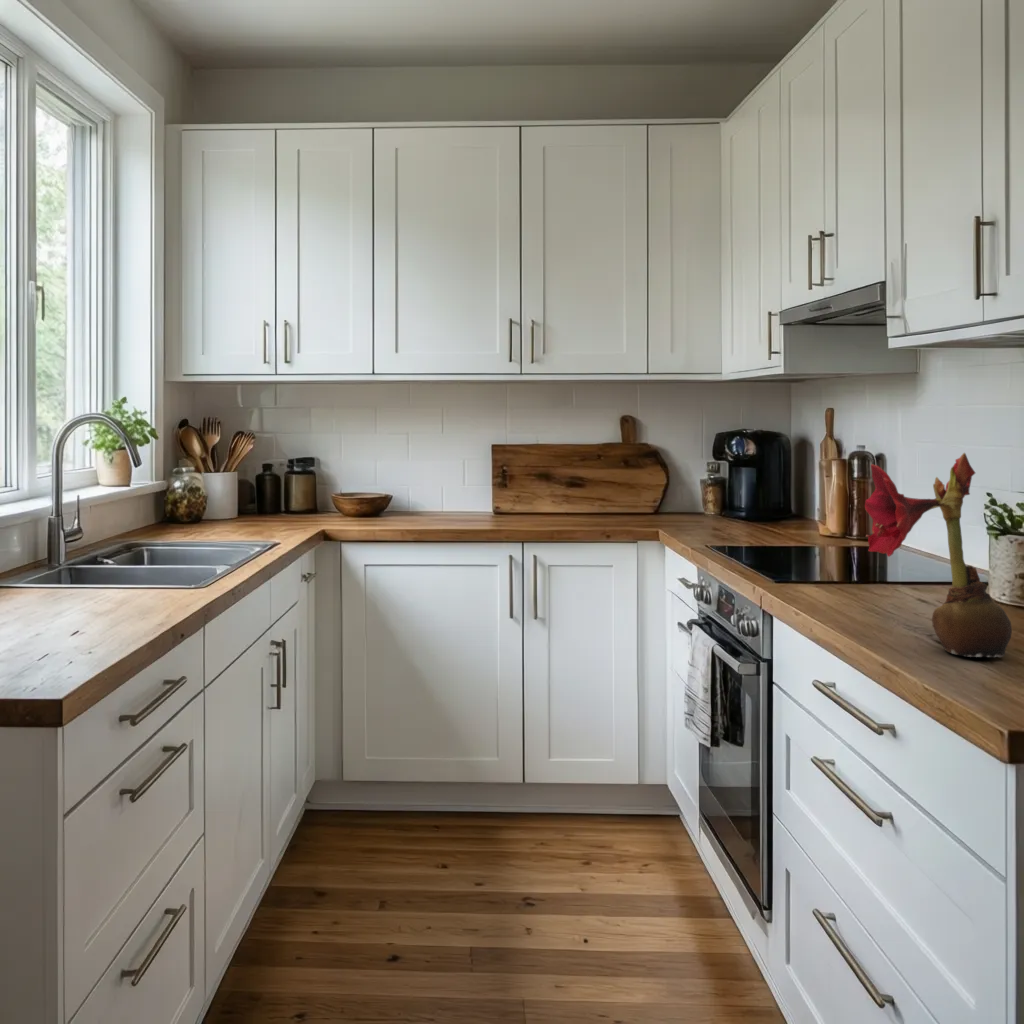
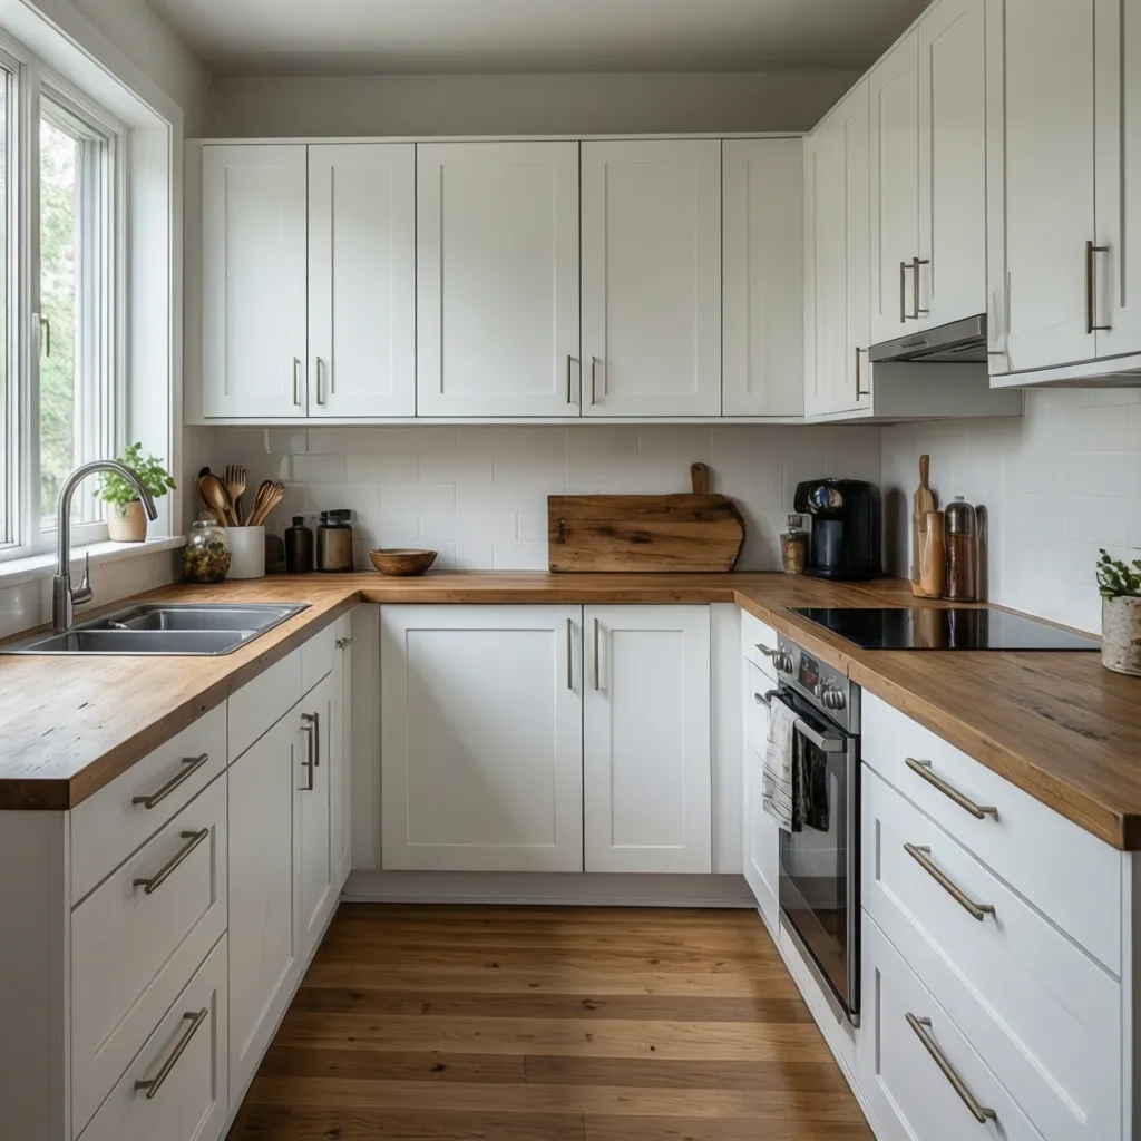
- flower (949, 552)
